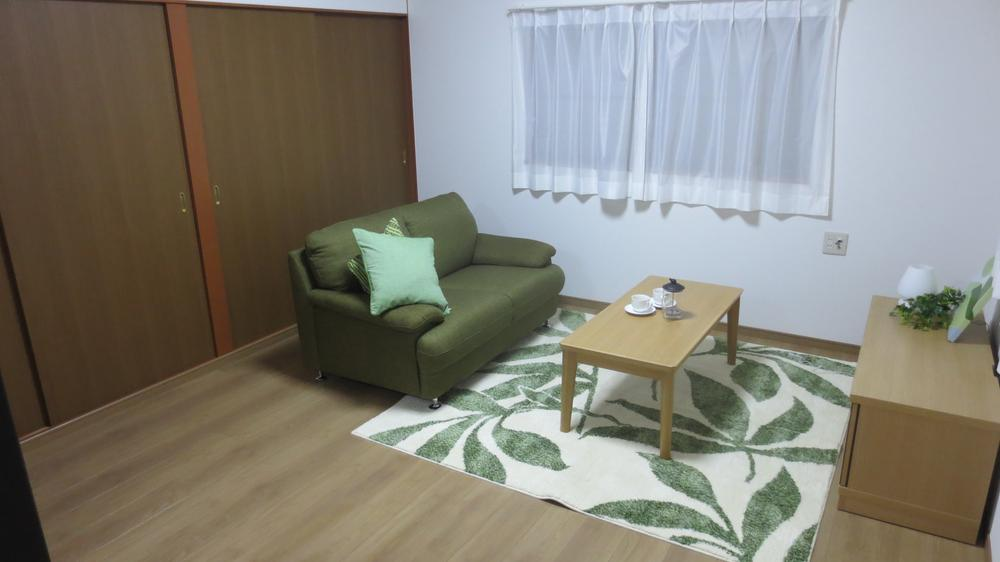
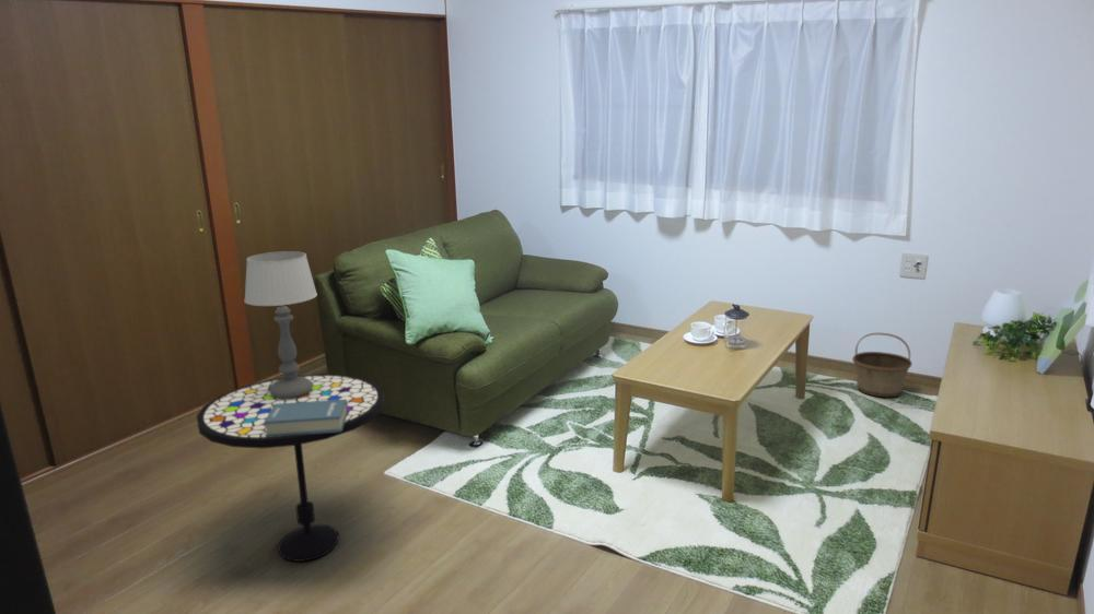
+ book (307, 416)
+ side table (301, 475)
+ basket (882, 362)
+ table lamp (283, 324)
